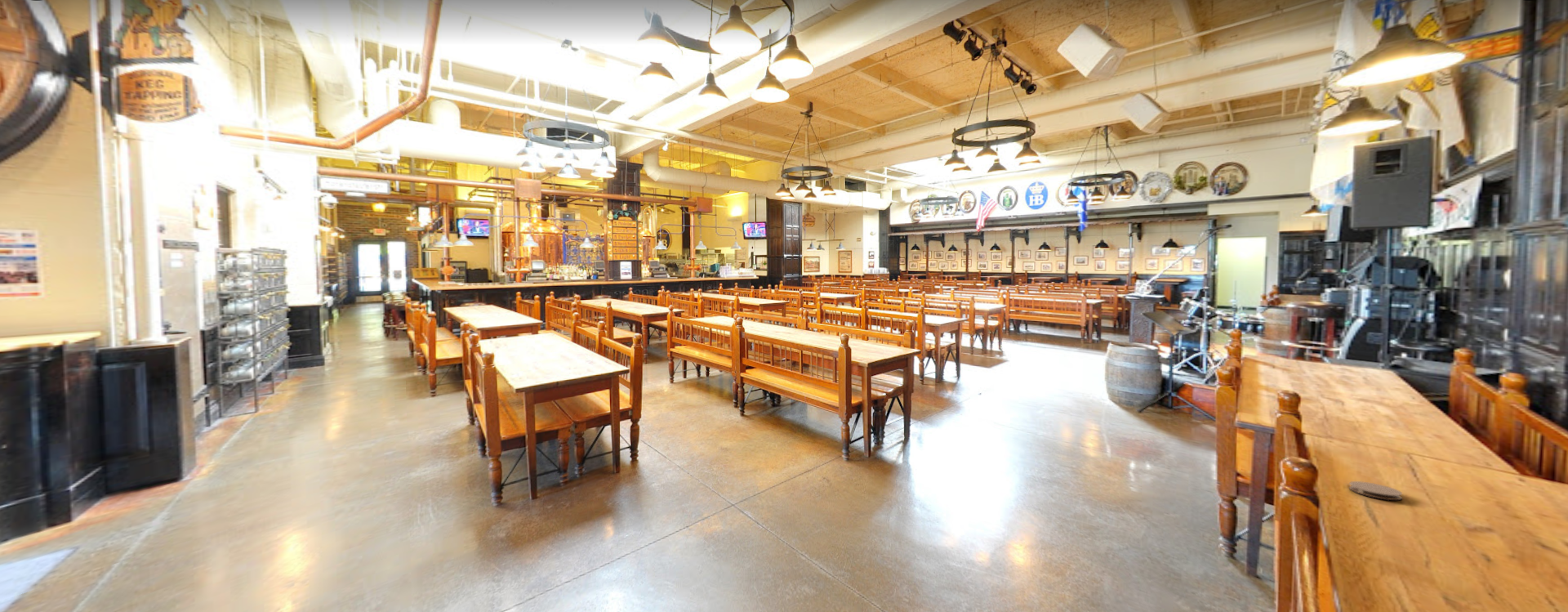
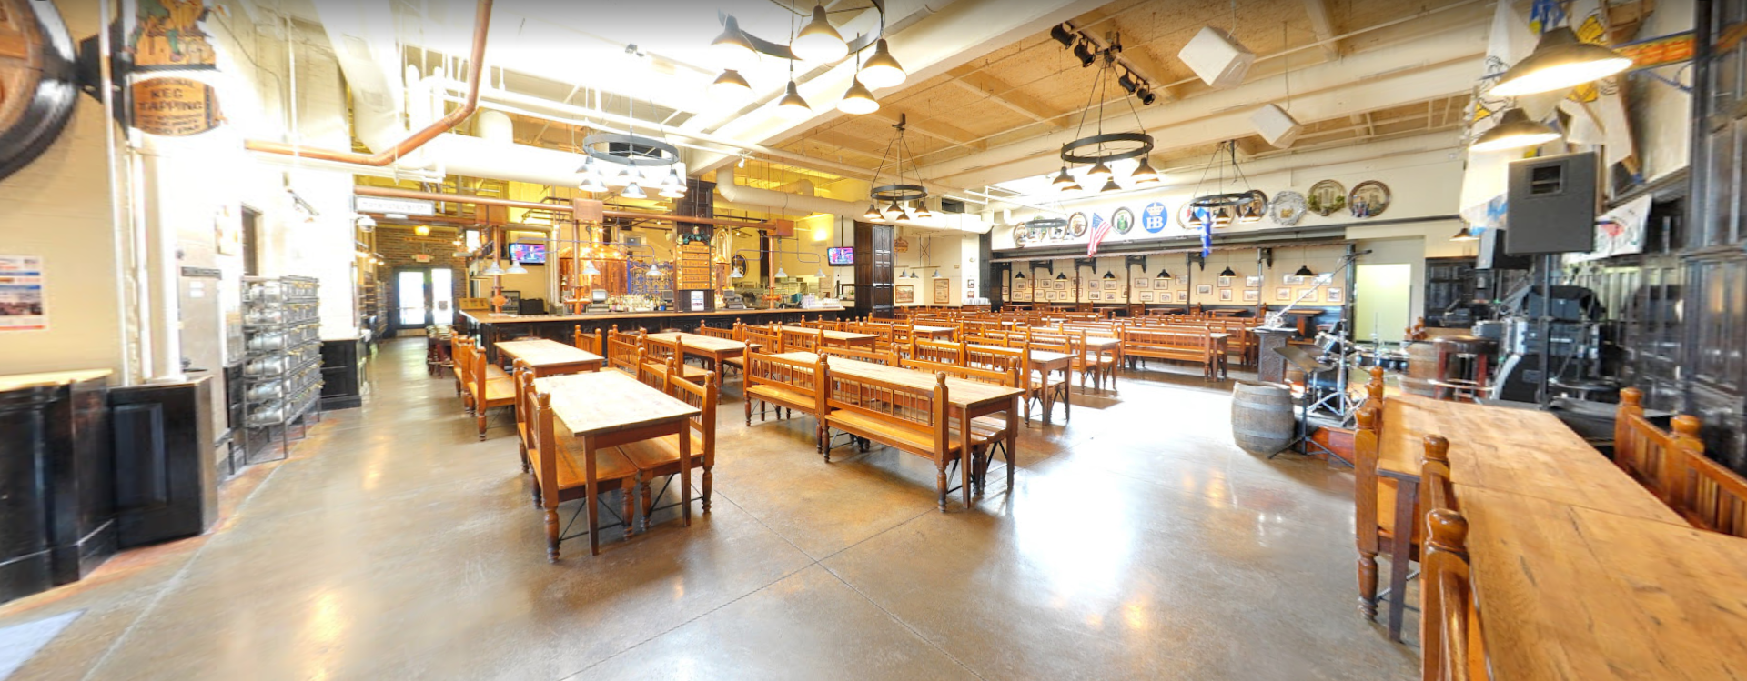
- coaster (1374, 490)
